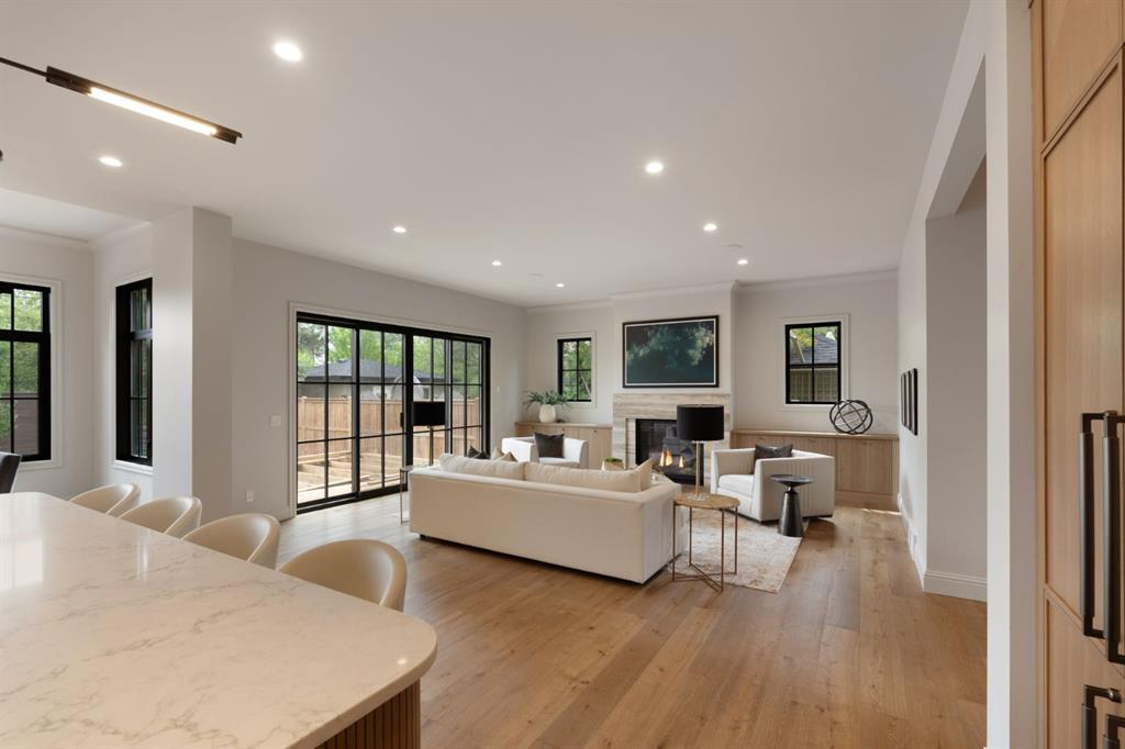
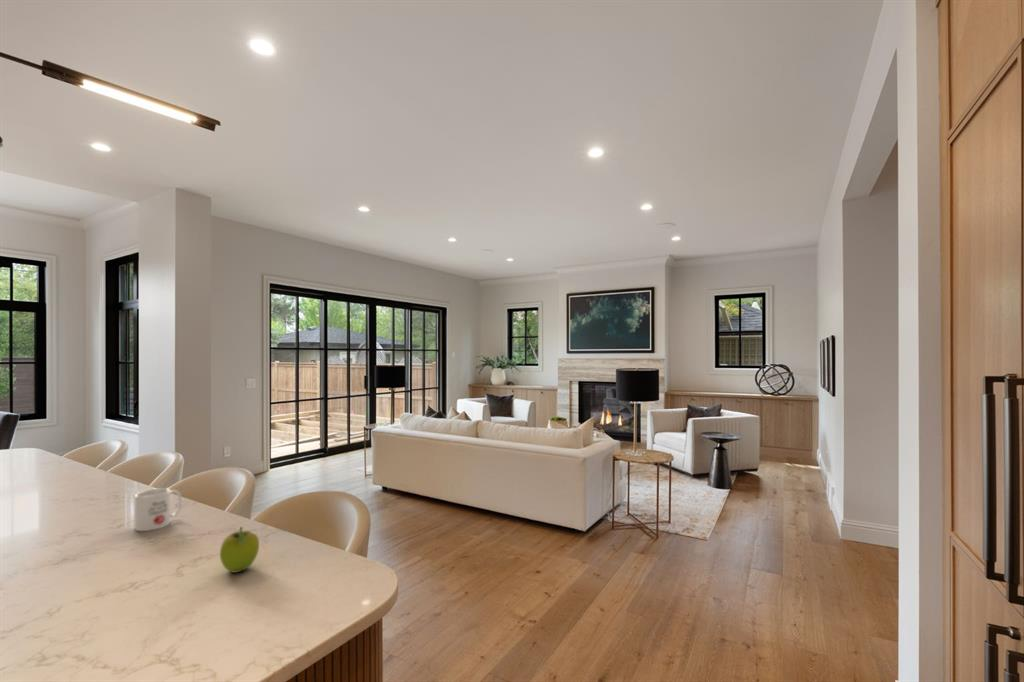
+ mug (159, 507)
+ fruit (239, 548)
